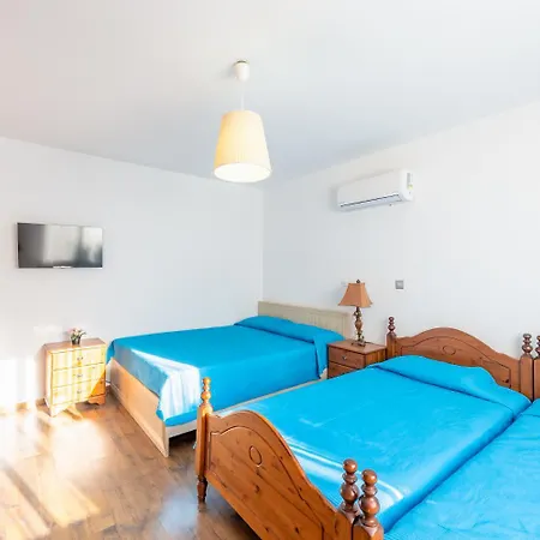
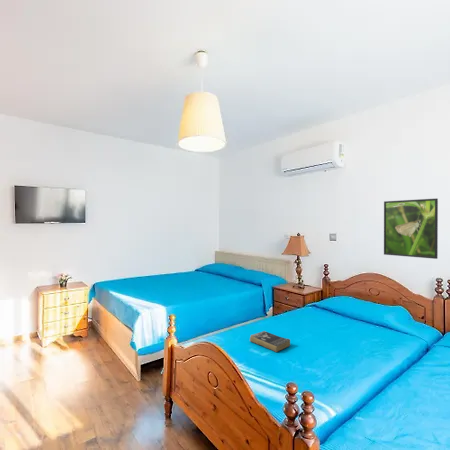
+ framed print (409, 228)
+ book (269, 340)
